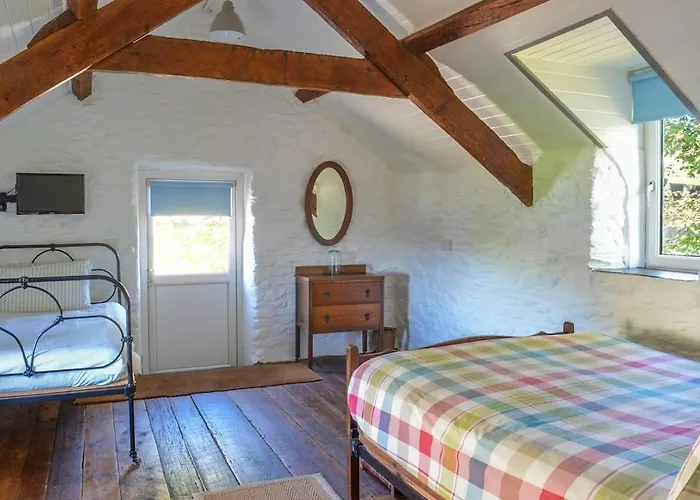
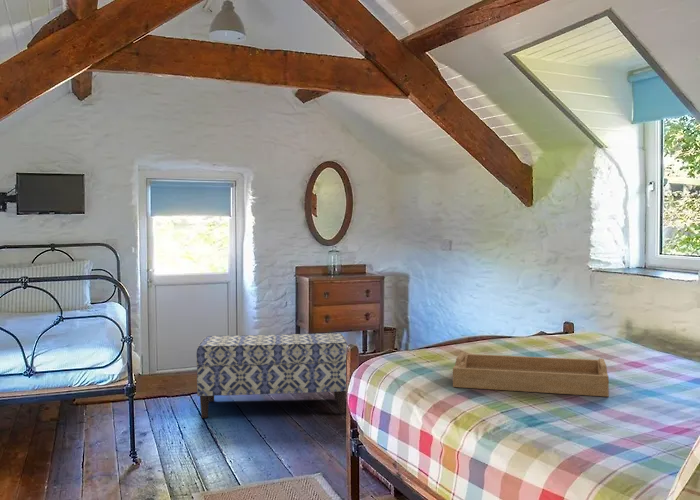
+ bench (274, 373)
+ serving tray (529, 370)
